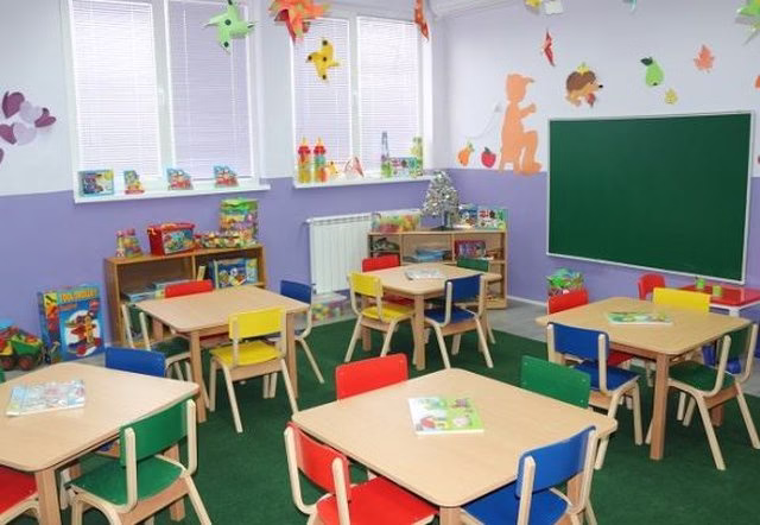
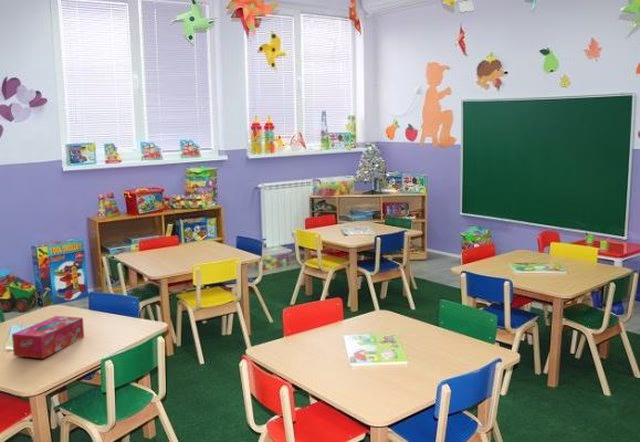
+ tissue box (49, 336)
